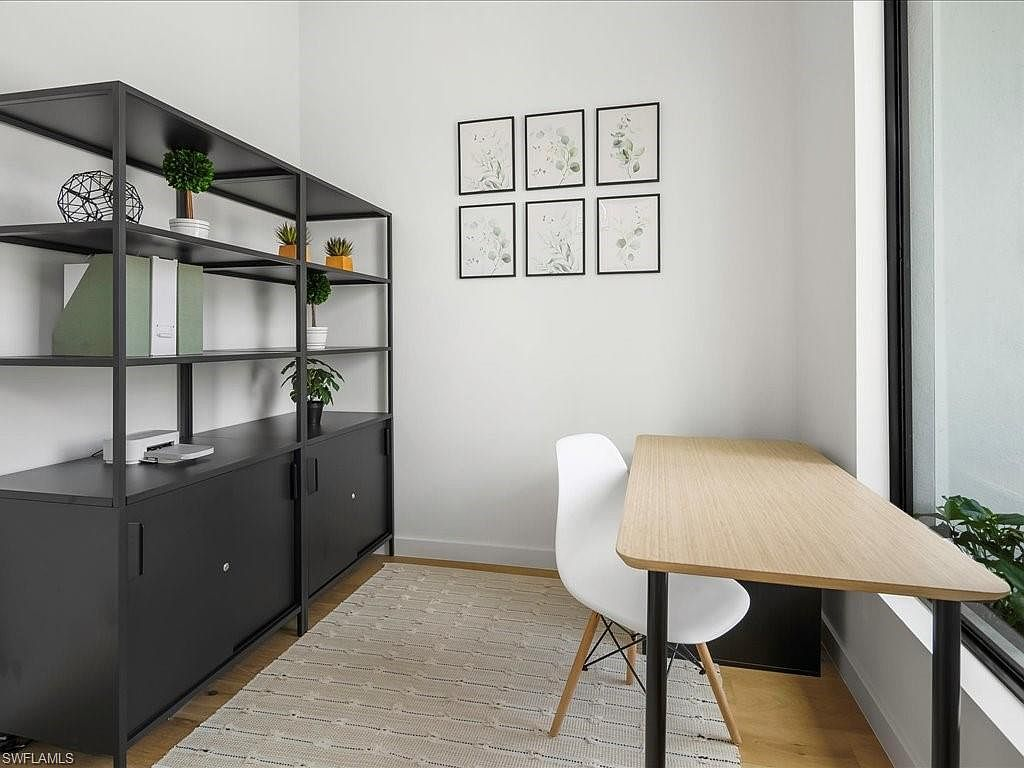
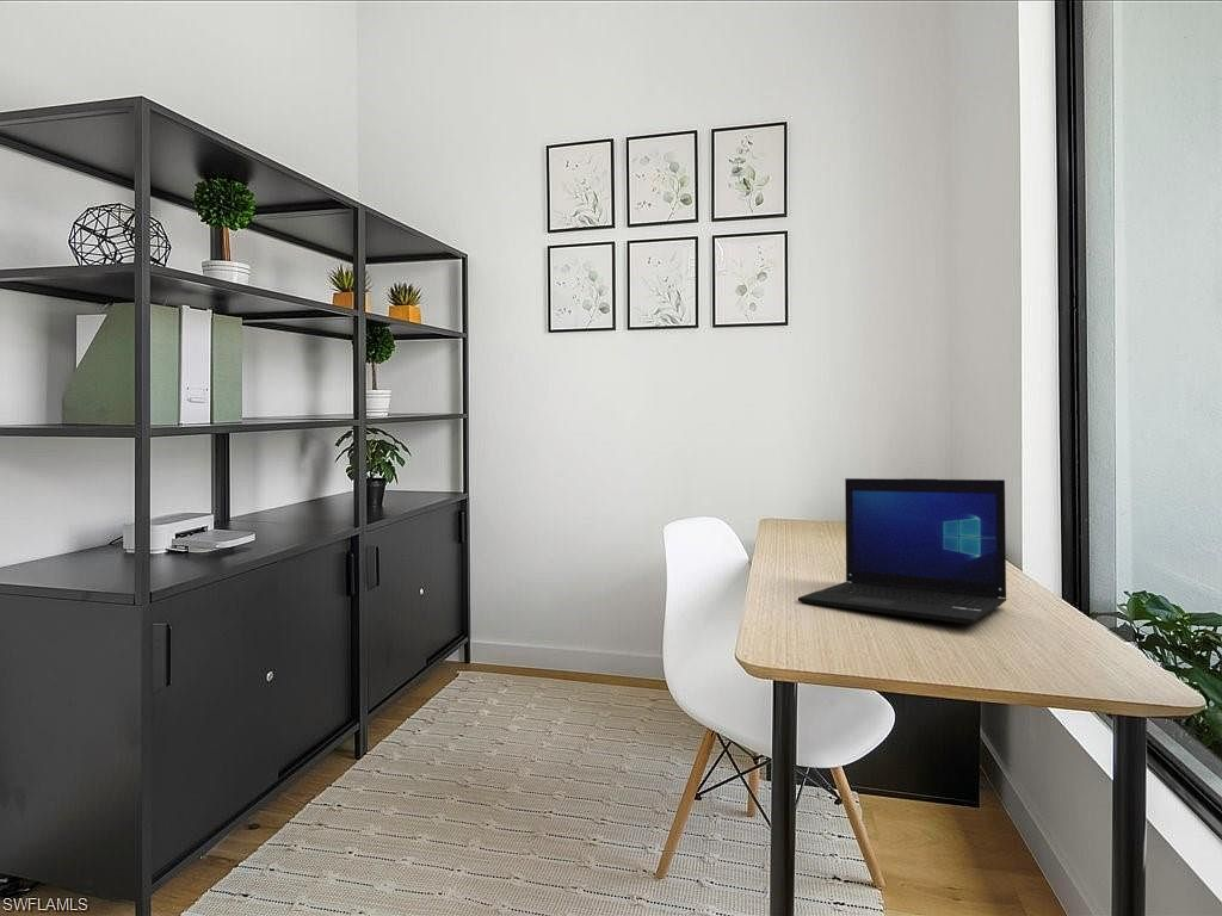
+ laptop (901, 541)
